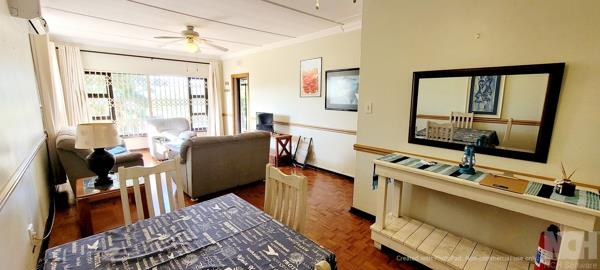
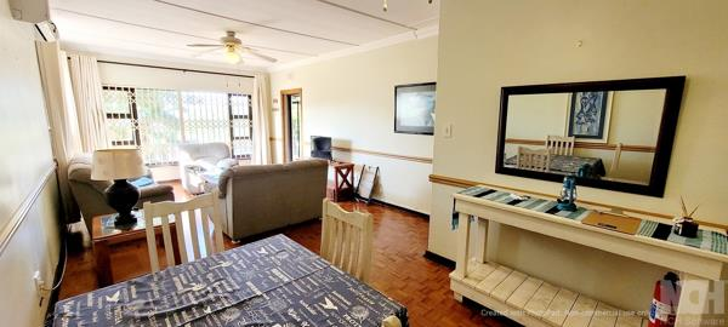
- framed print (310, 78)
